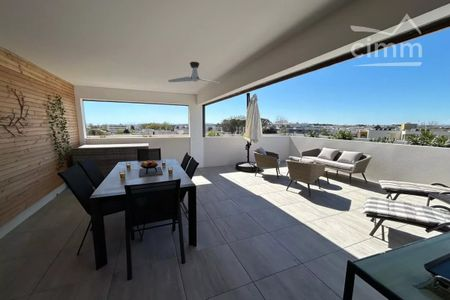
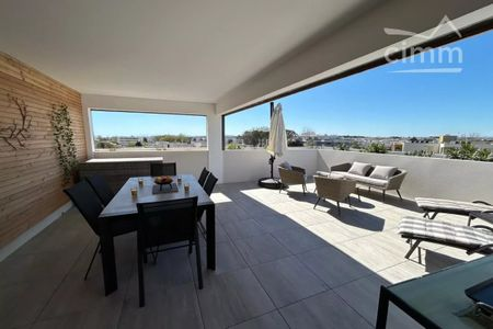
- ceiling fan (194, 69)
